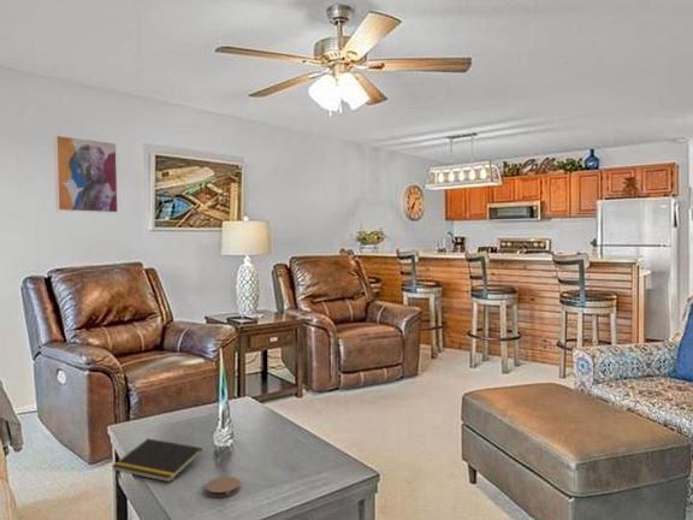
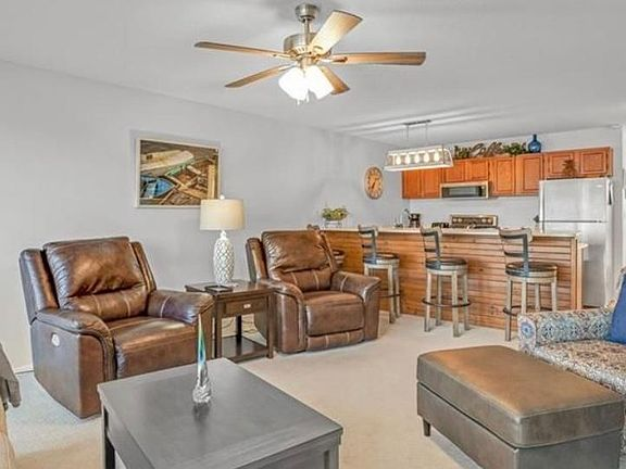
- wall art (87, 175)
- notepad (158, 459)
- coaster (223, 486)
